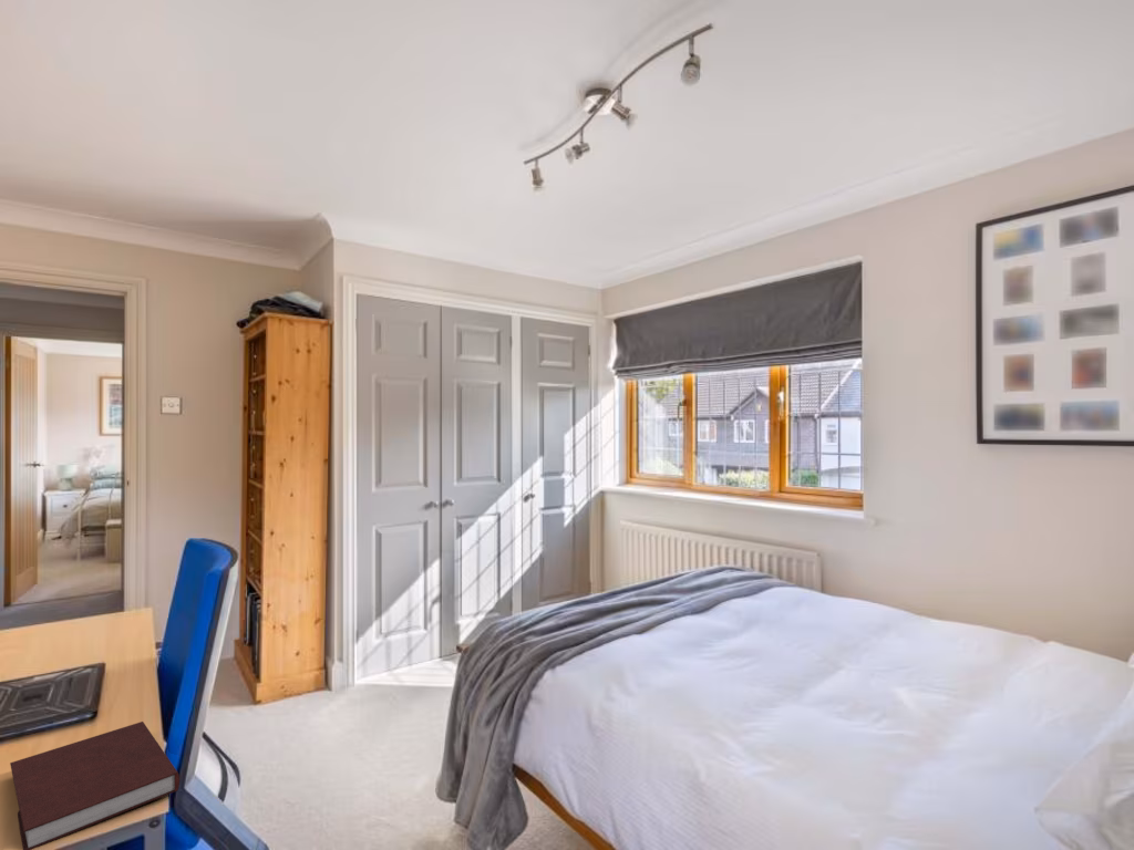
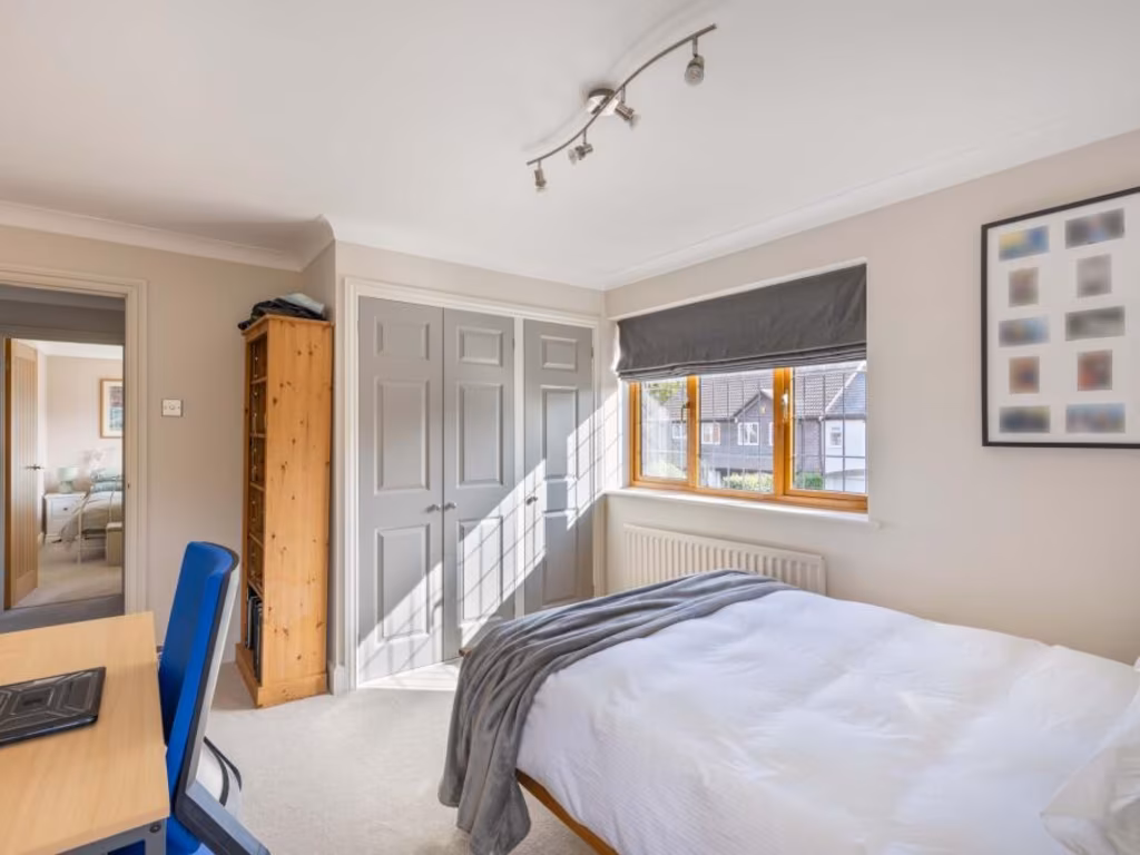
- notebook (93, 776)
